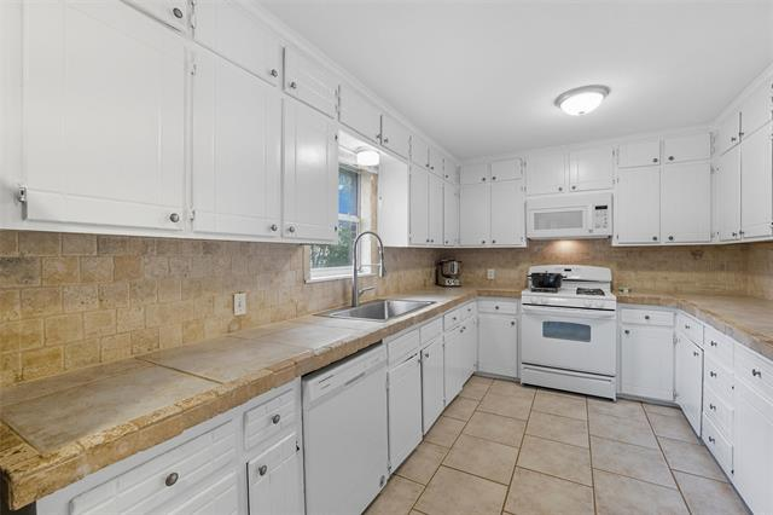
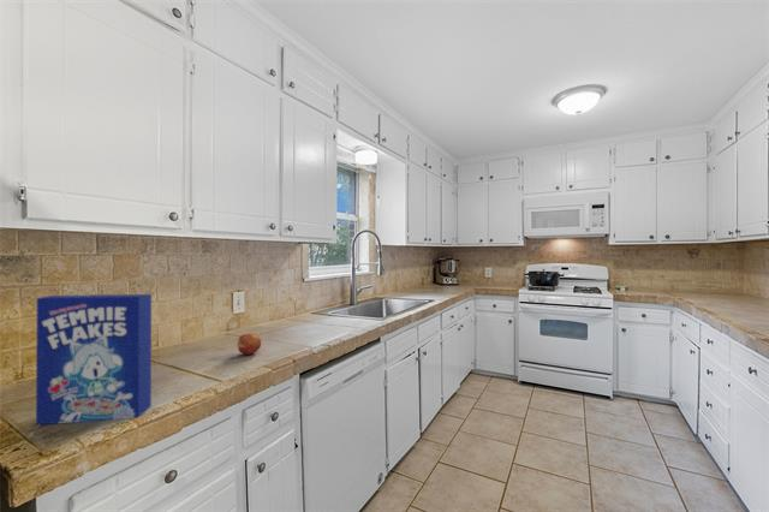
+ cereal box (96, 355)
+ apple (249, 343)
